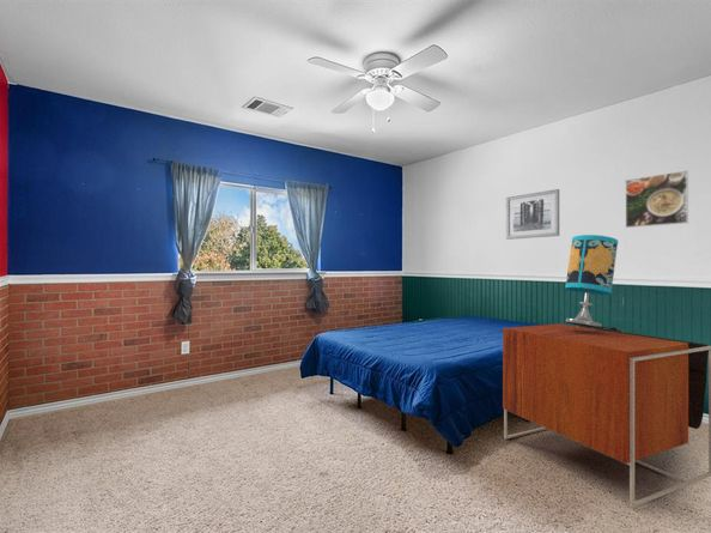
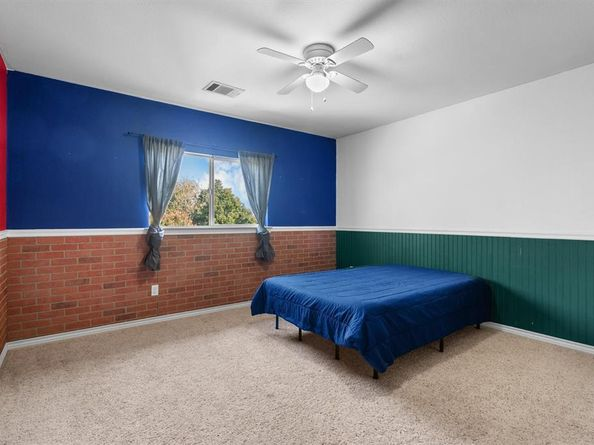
- table lamp (590, 287)
- wall art (530, 216)
- side table (597, 394)
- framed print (655, 200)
